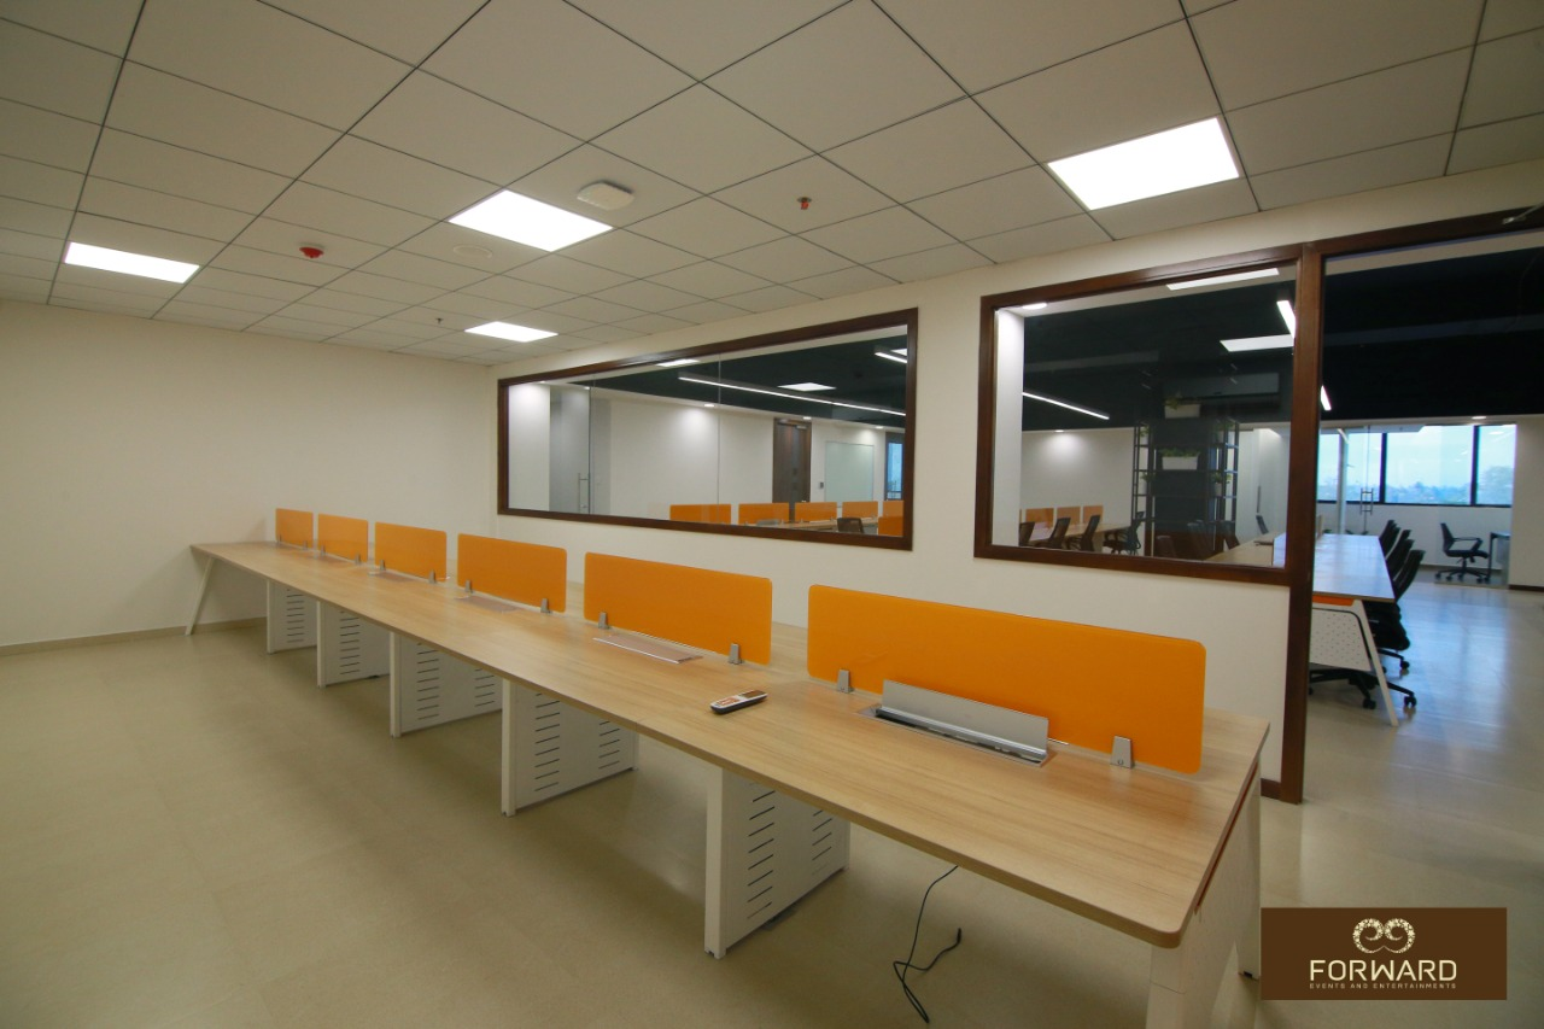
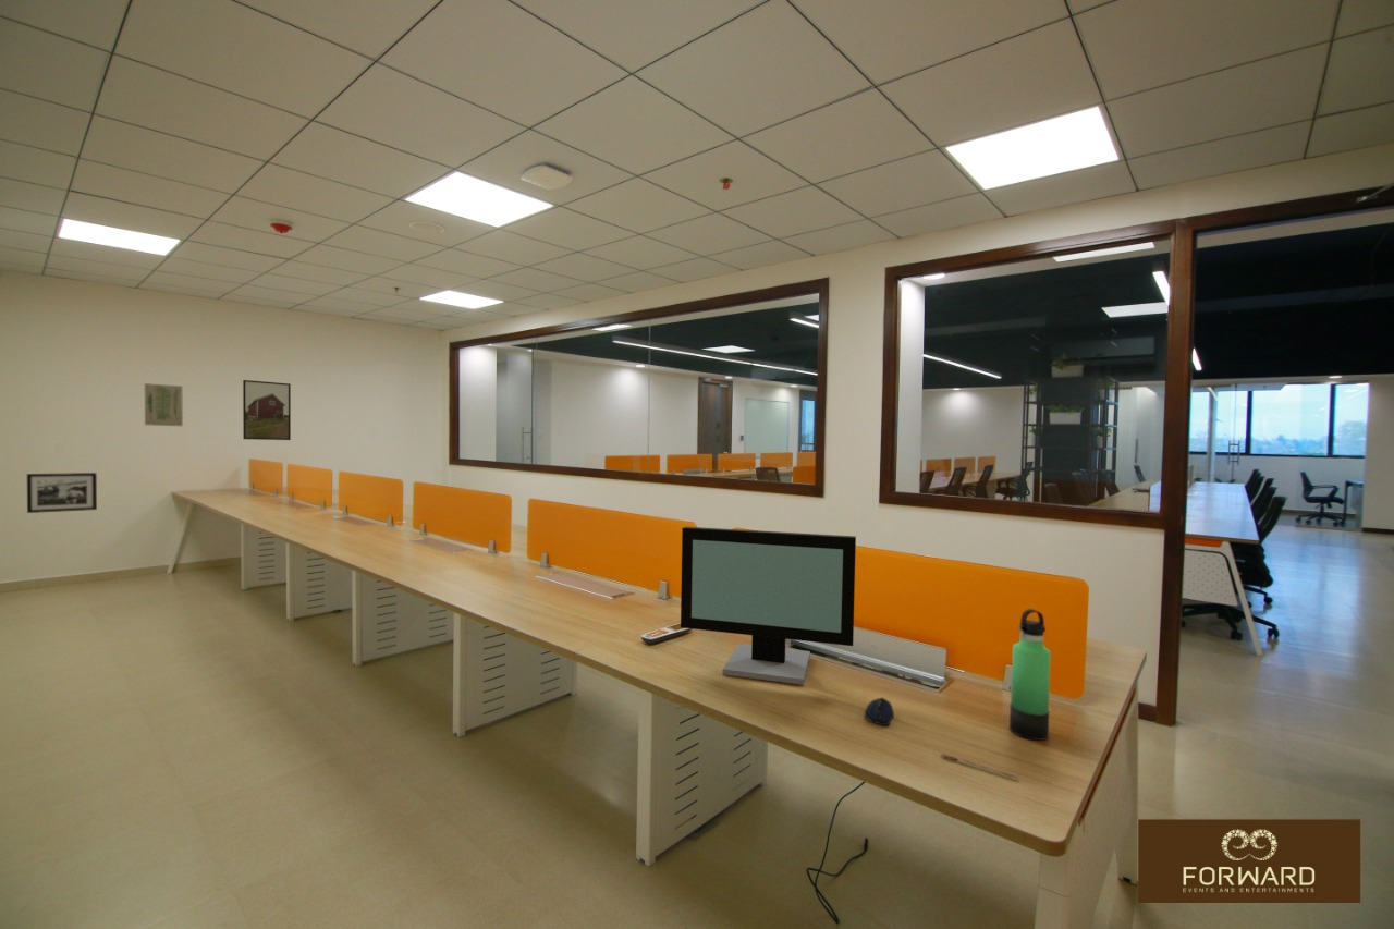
+ computer monitor (769, 596)
+ thermos bottle (1030, 671)
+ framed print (267, 411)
+ pen (978, 766)
+ wall art (163, 405)
+ picture frame (62, 492)
+ computer mouse (879, 707)
